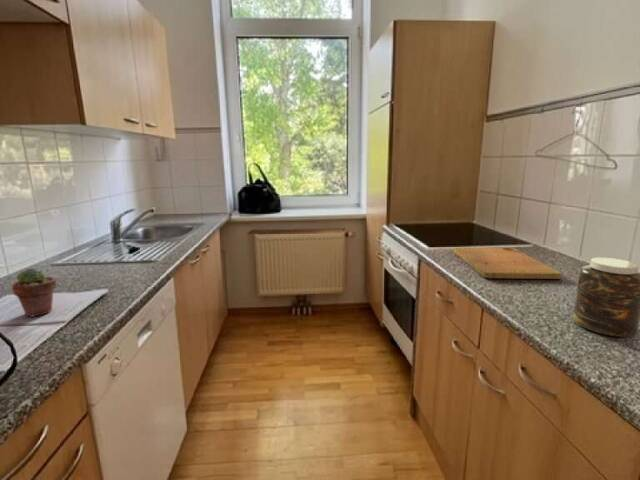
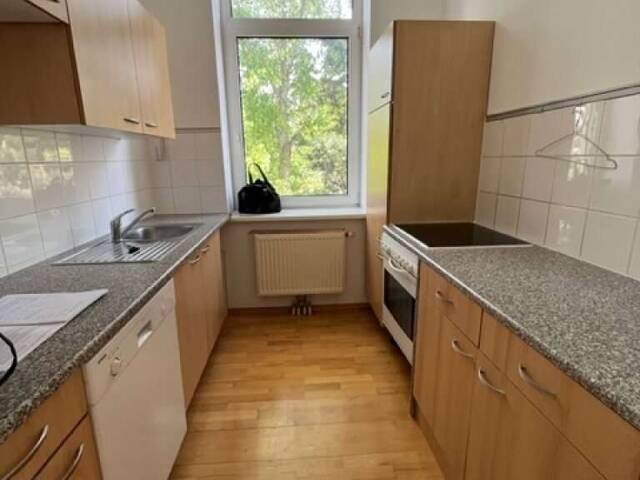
- cutting board (500, 261)
- jar (608, 294)
- potted succulent (35, 290)
